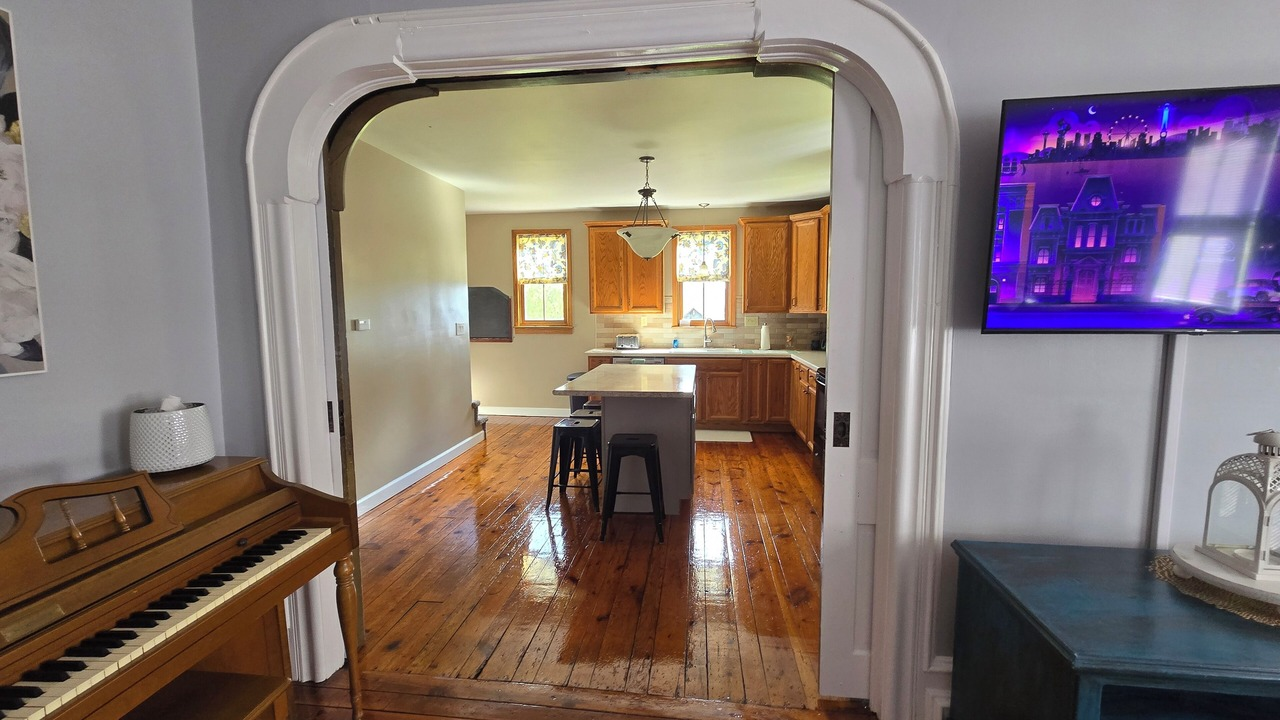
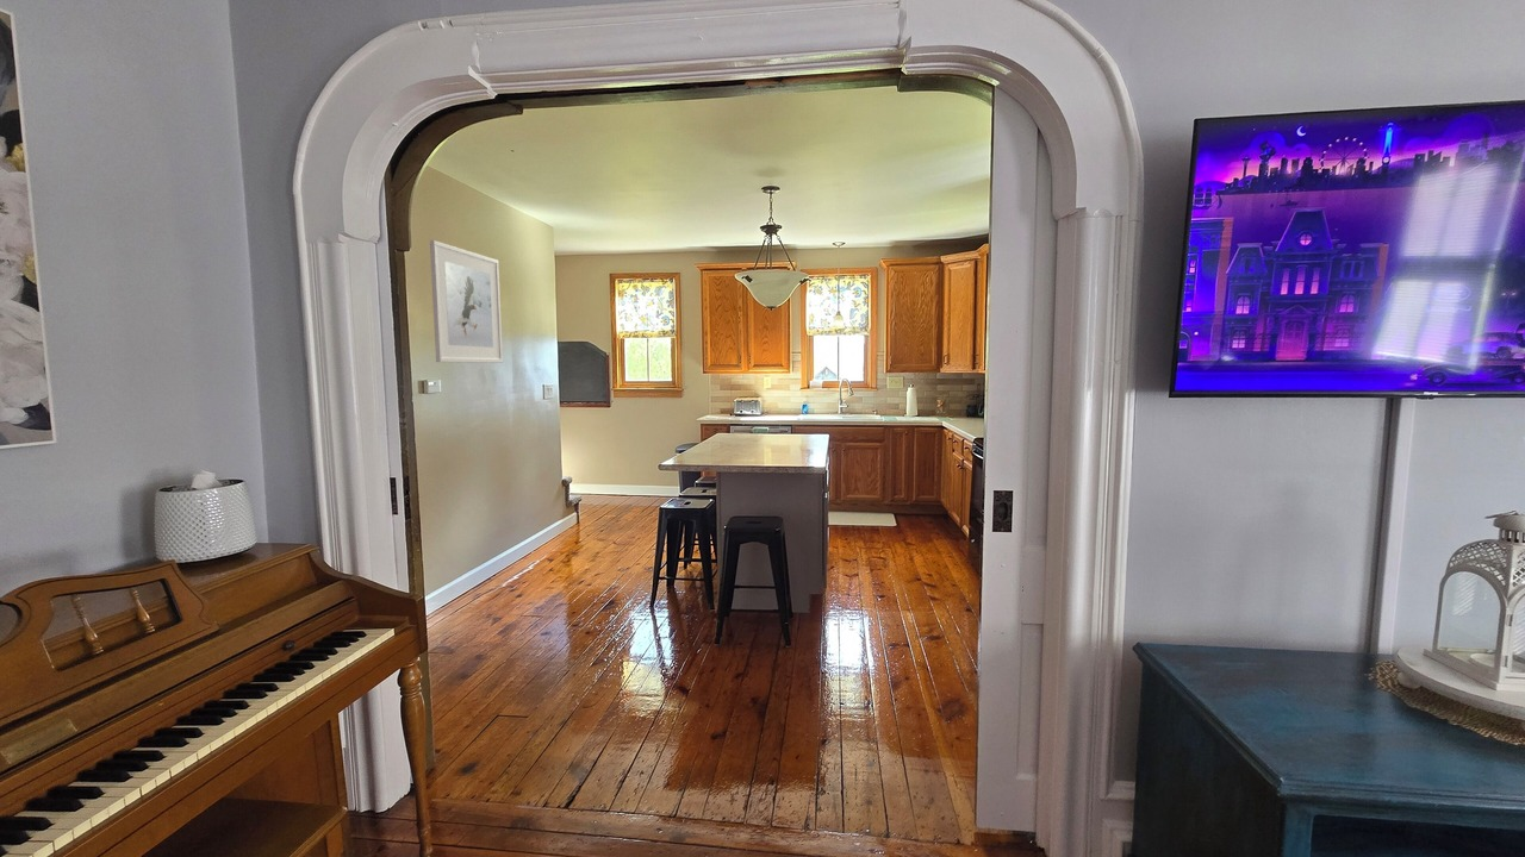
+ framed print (469, 307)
